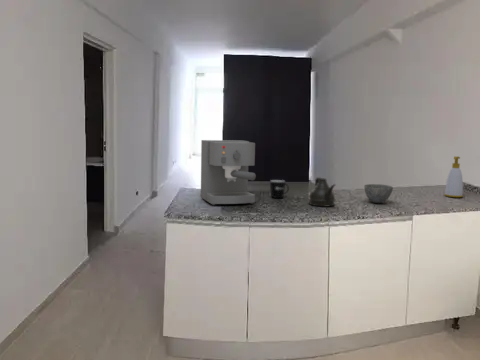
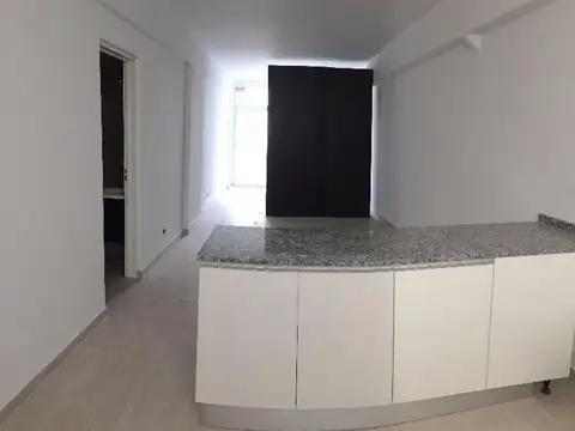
- teapot (324, 192)
- coffee maker (232, 171)
- bowl (377, 194)
- soap bottle (455, 176)
- mug (279, 189)
